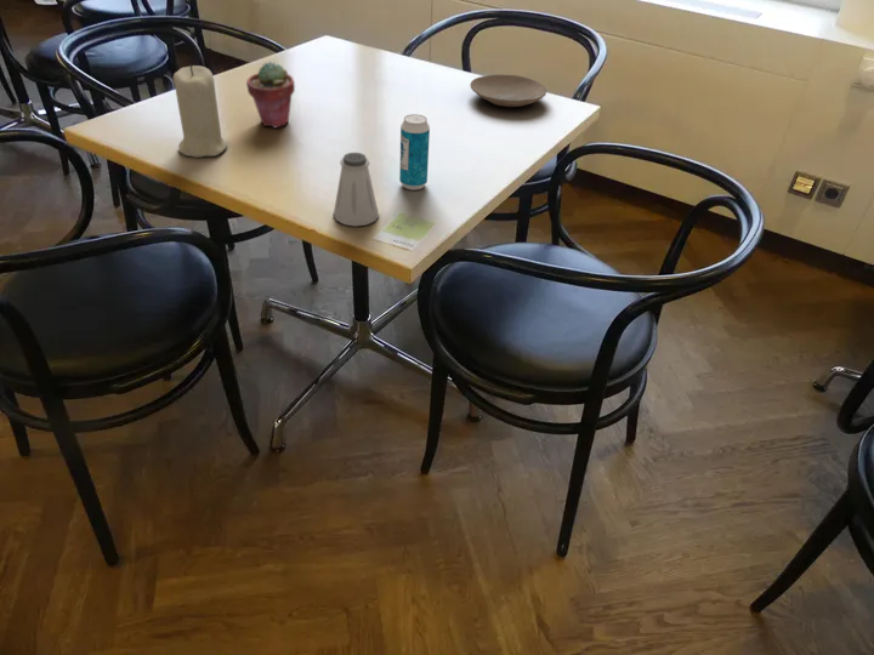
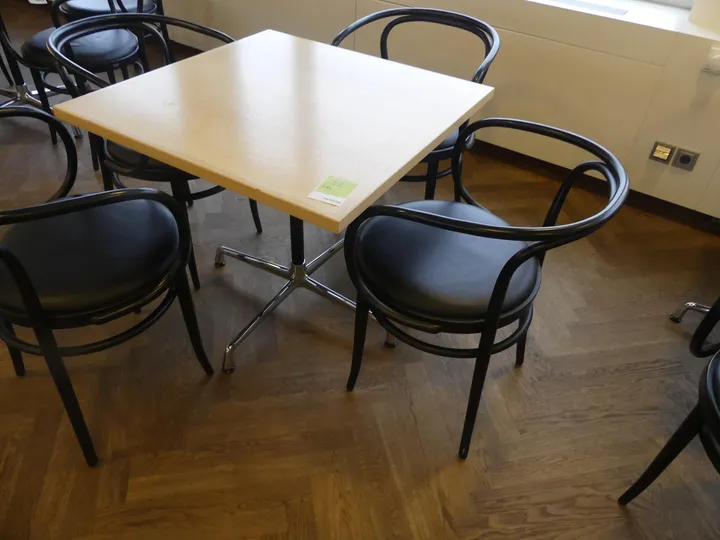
- beverage can (414, 153)
- plate (507, 92)
- potted succulent (271, 92)
- candle (195, 108)
- saltshaker (354, 186)
